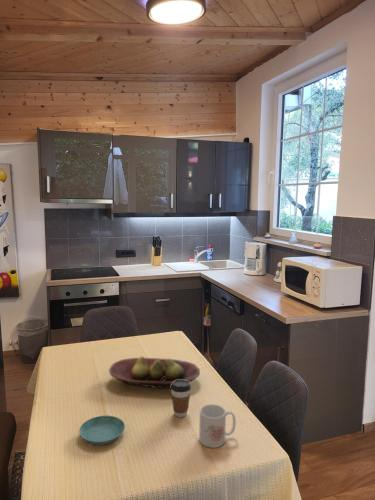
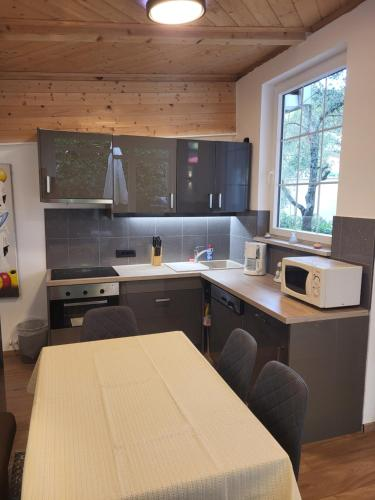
- fruit bowl (154, 370)
- saucer (102, 431)
- coffee cup (180, 398)
- mug (217, 424)
